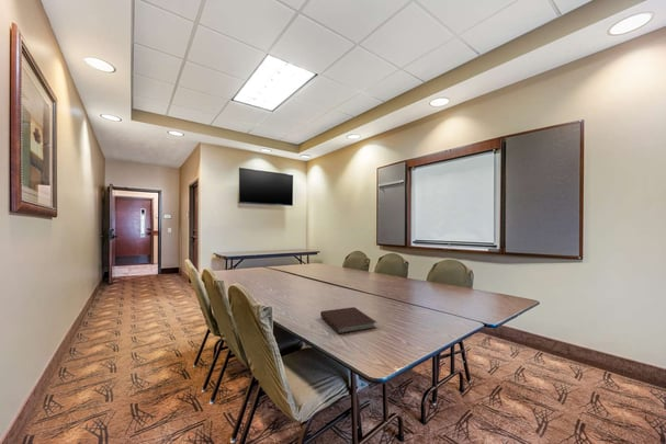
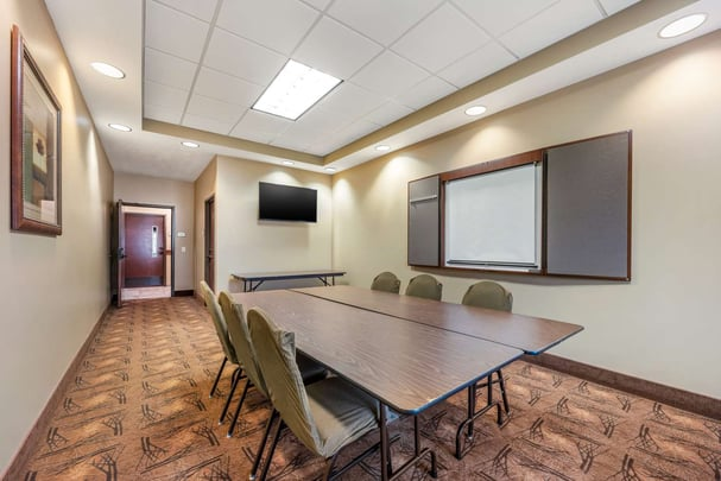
- notebook (347, 319)
